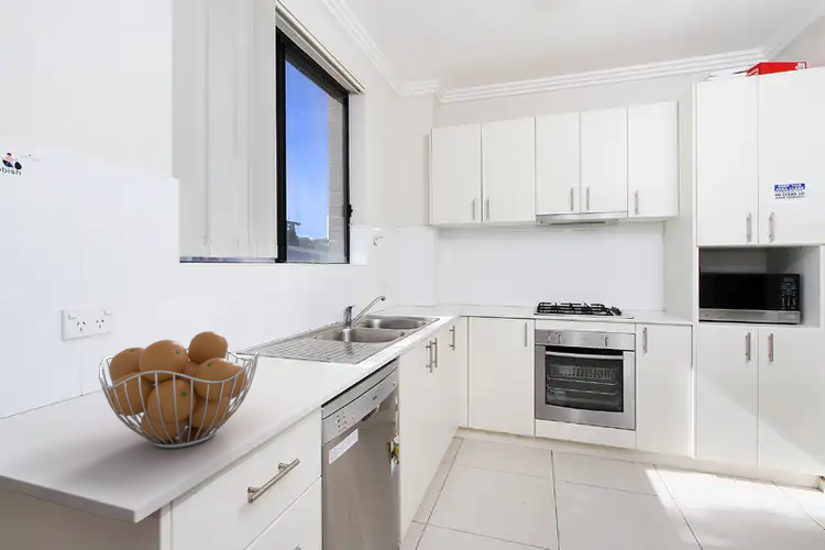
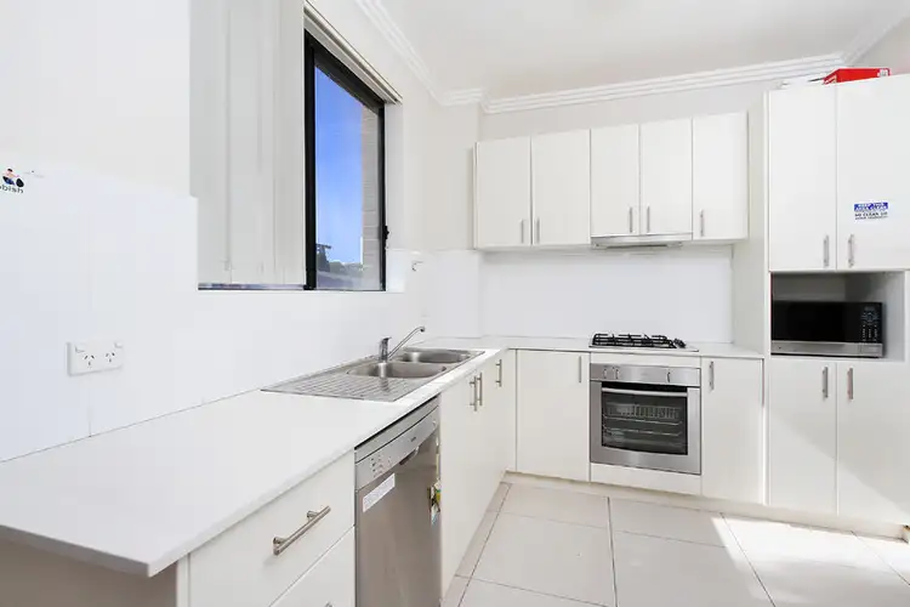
- fruit basket (185, 385)
